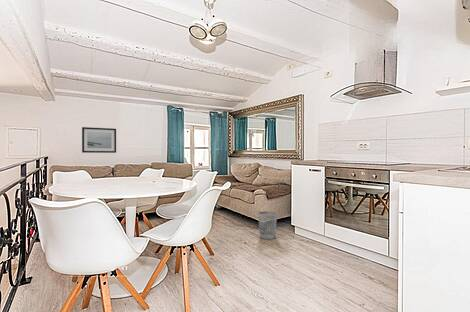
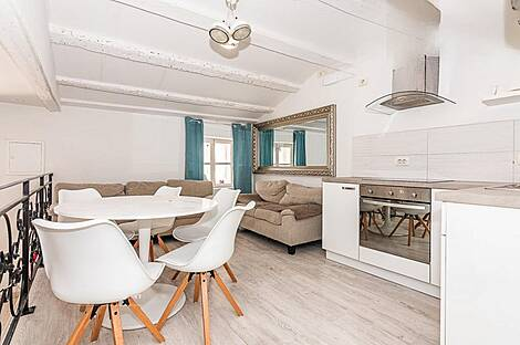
- wall art (99, 140)
- wastebasket (267, 224)
